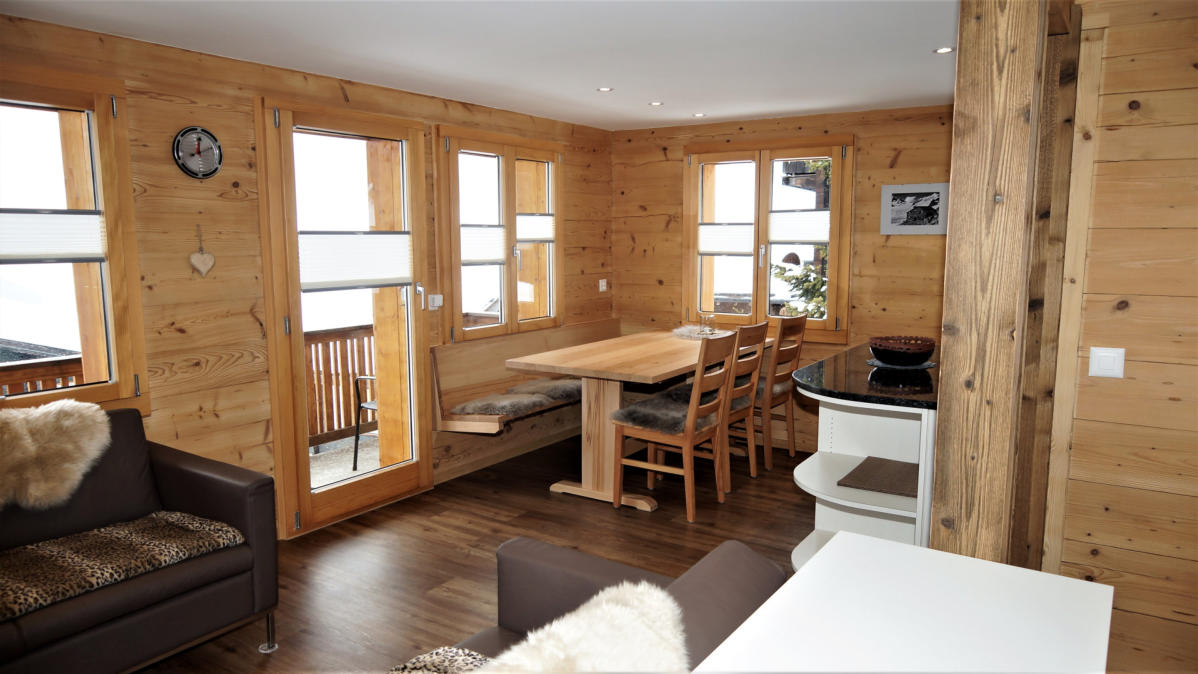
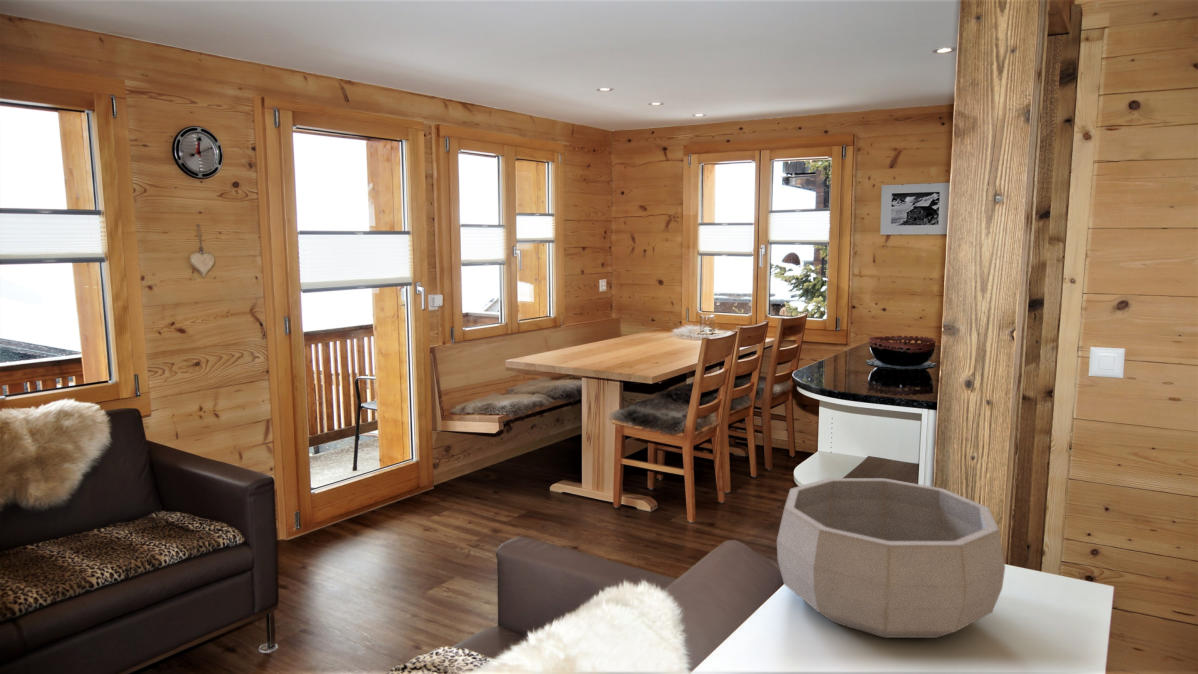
+ decorative bowl (884, 555)
